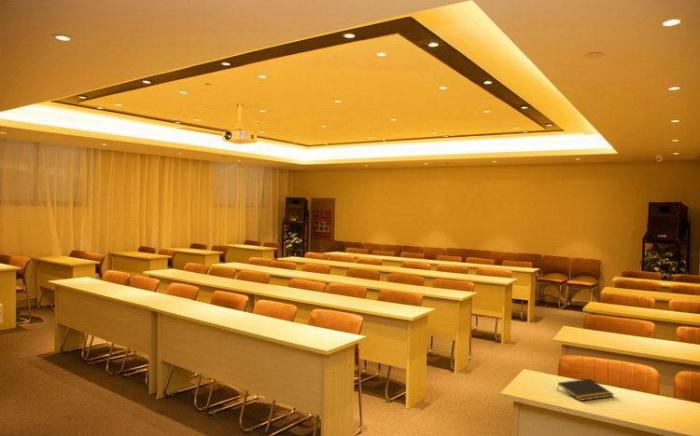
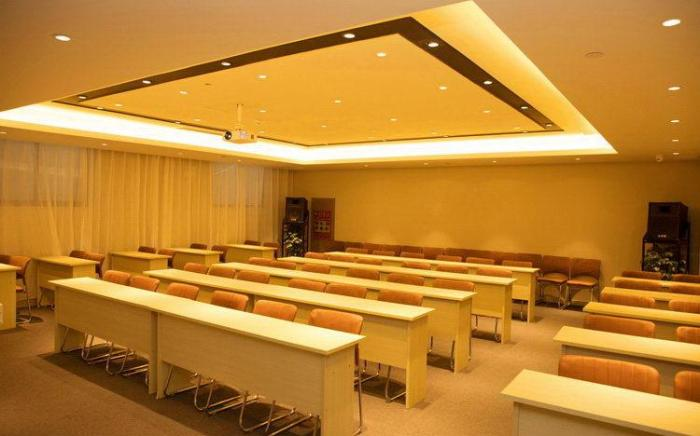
- notepad (585, 389)
